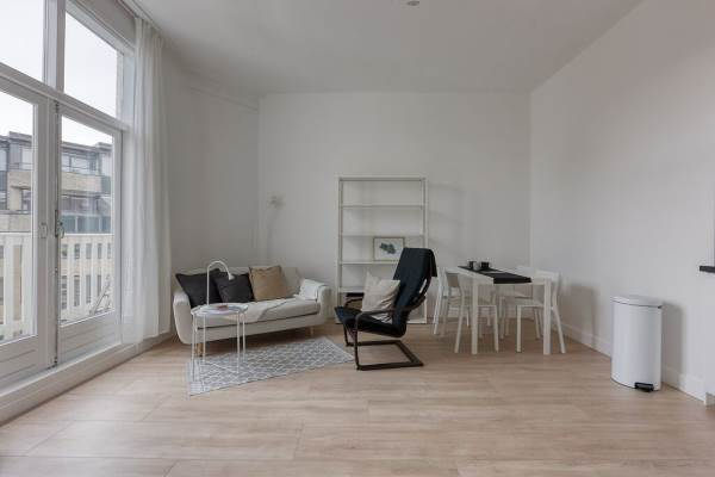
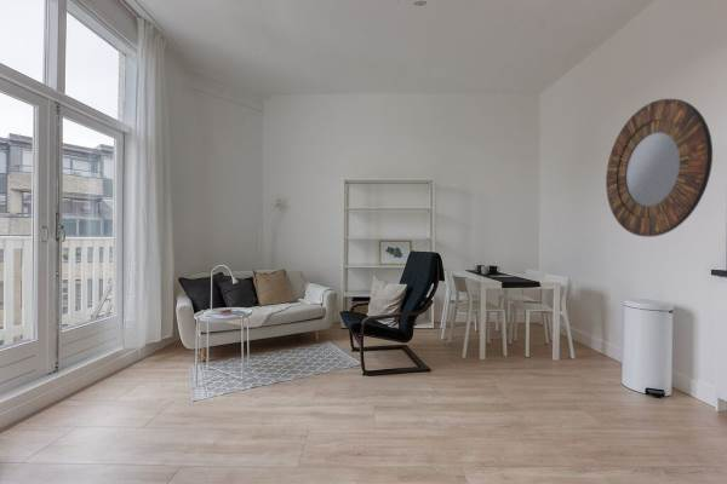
+ home mirror (649, 169)
